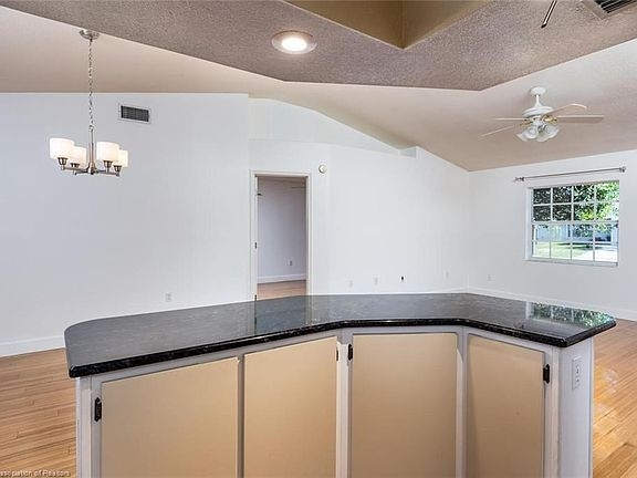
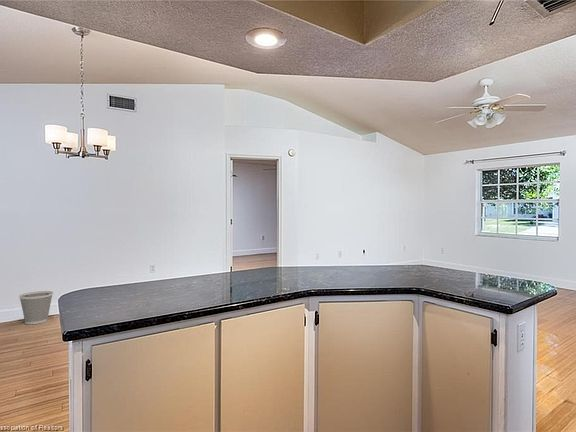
+ wastebasket (36, 307)
